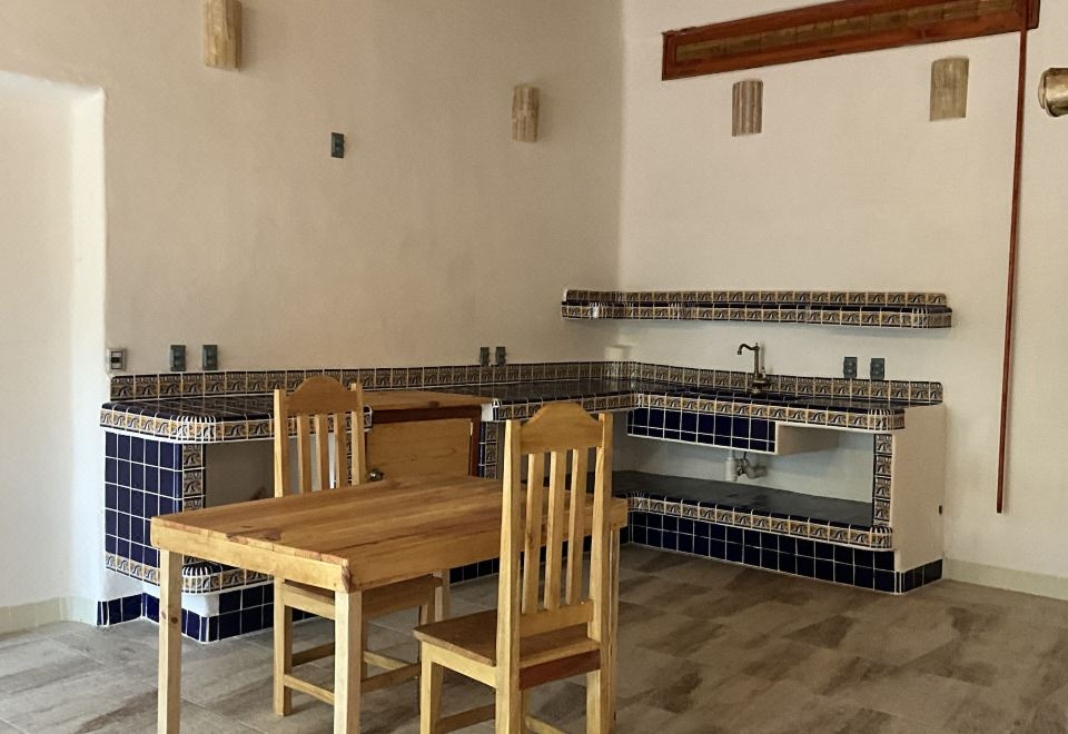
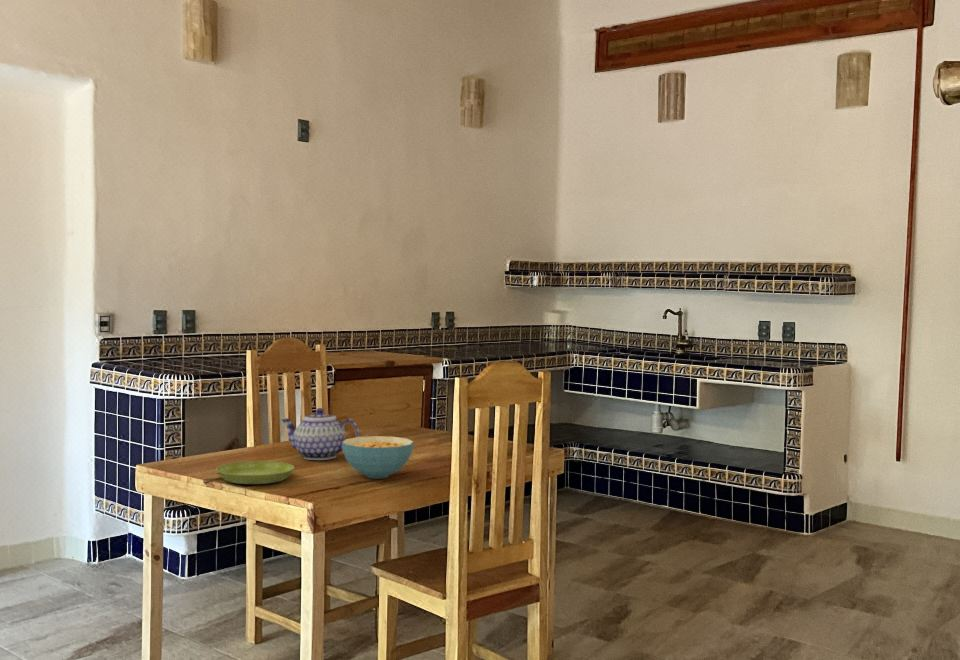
+ cereal bowl (377, 459)
+ saucer (255, 473)
+ teapot (319, 432)
